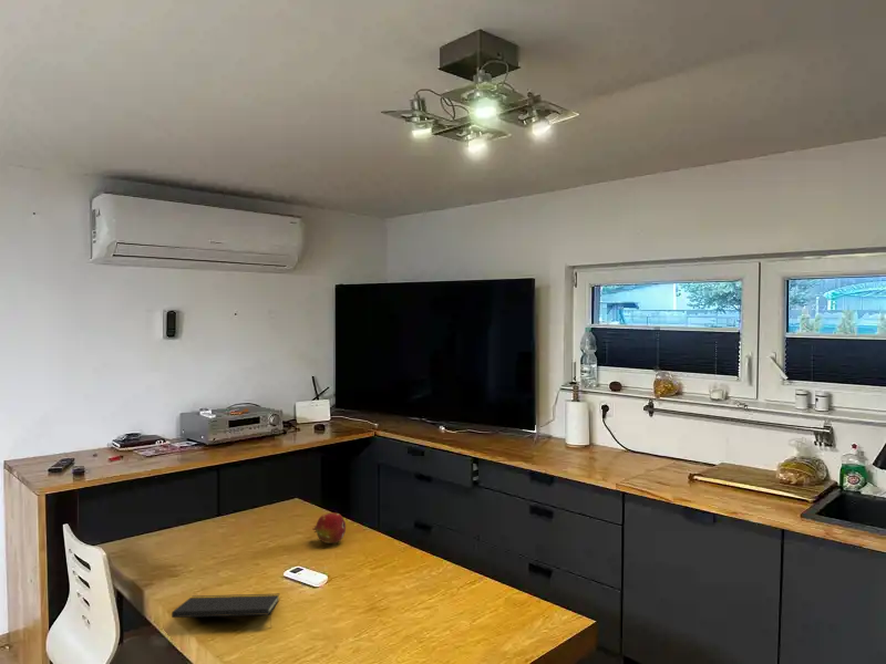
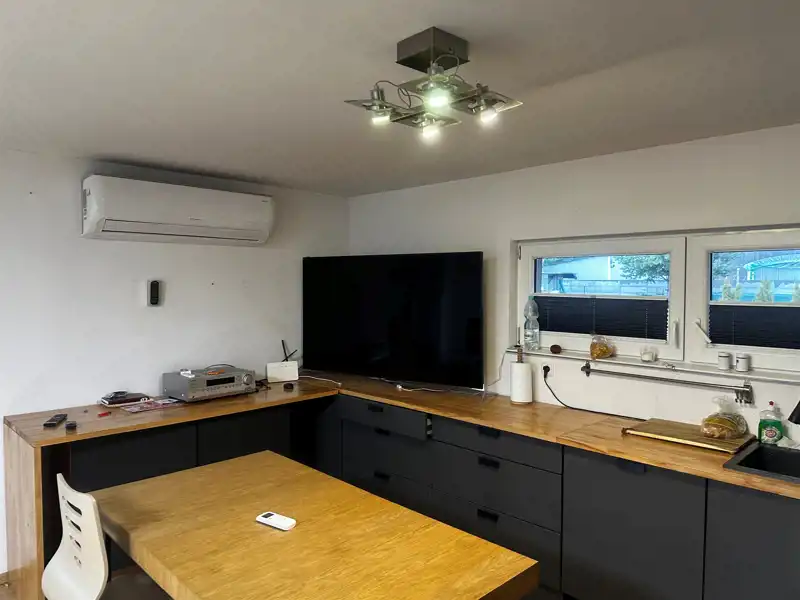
- fruit (328, 528)
- notepad (228, 604)
